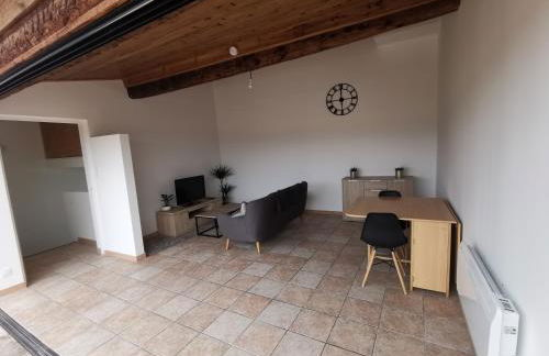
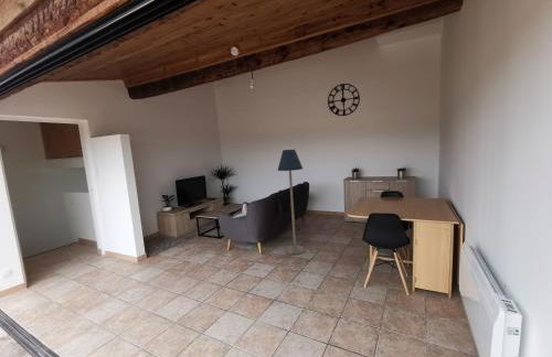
+ floor lamp (291, 201)
